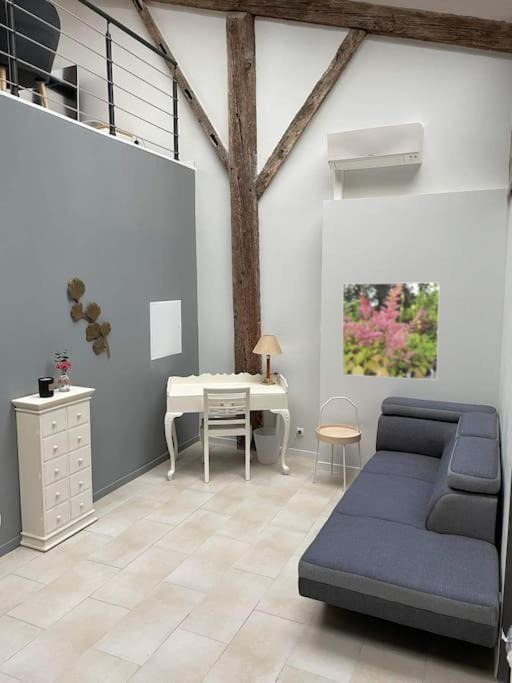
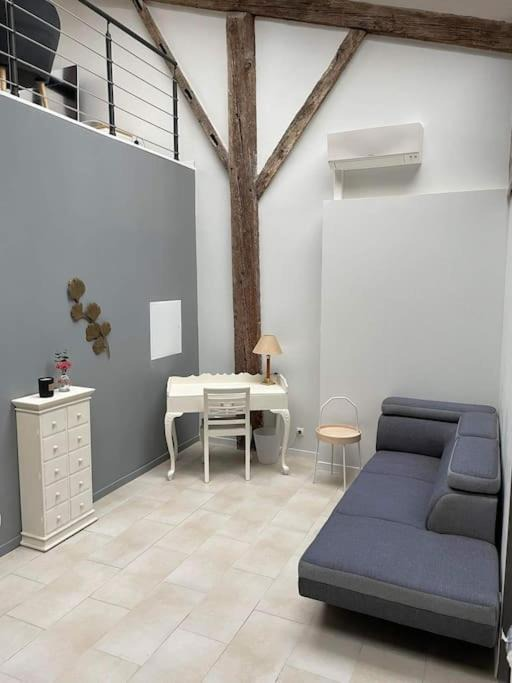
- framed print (388, 330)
